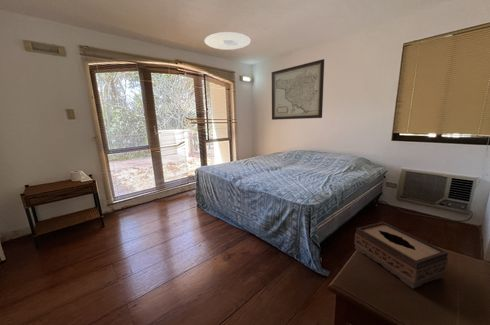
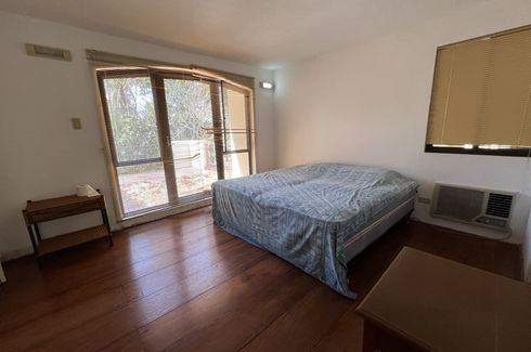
- ceiling light (227, 39)
- tissue box (395, 250)
- wall art (294, 93)
